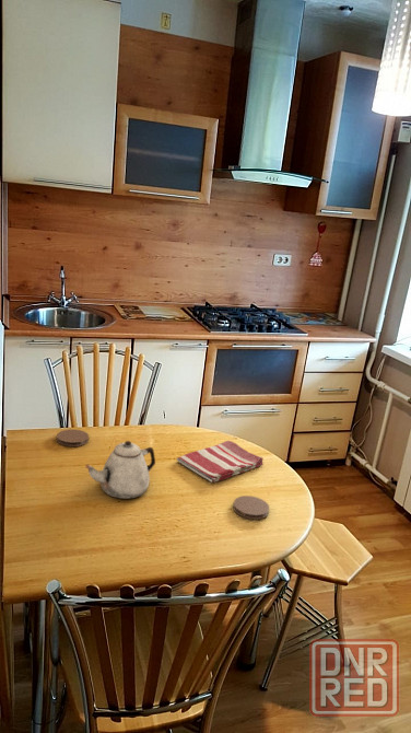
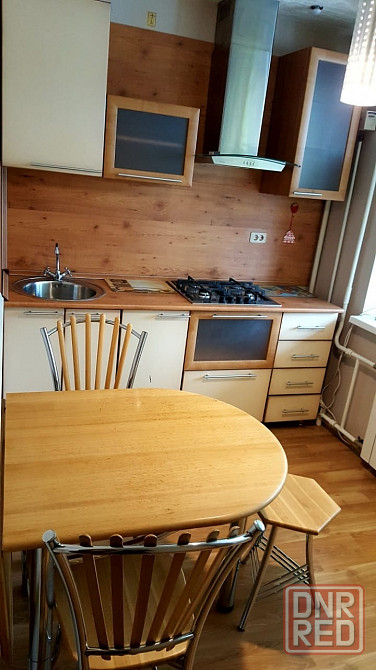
- teapot (121, 466)
- dish towel (221, 458)
- coaster (250, 507)
- coaster (72, 438)
